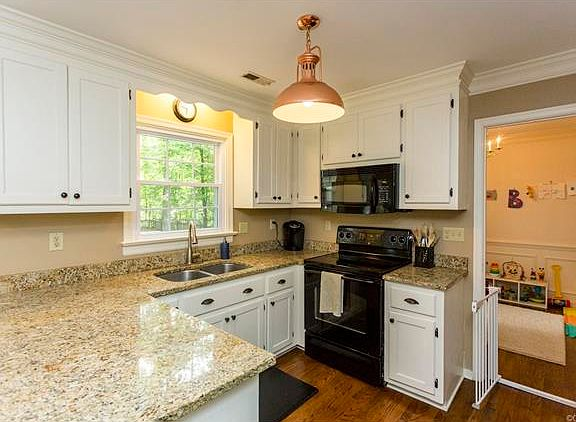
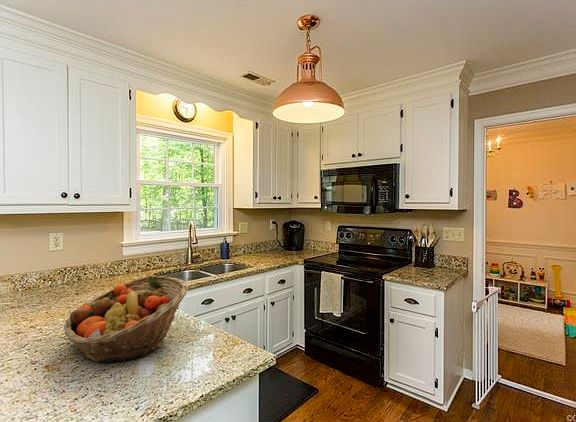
+ fruit basket (129, 313)
